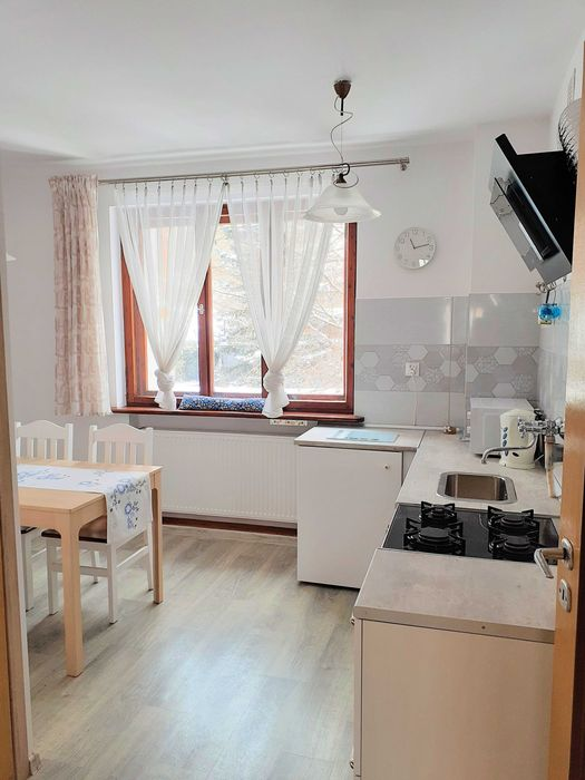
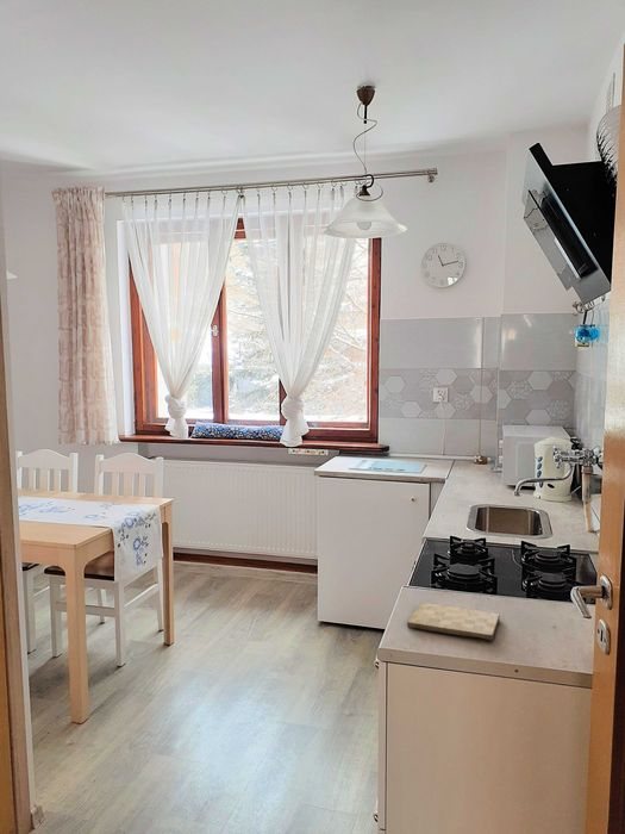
+ cutting board (454, 620)
